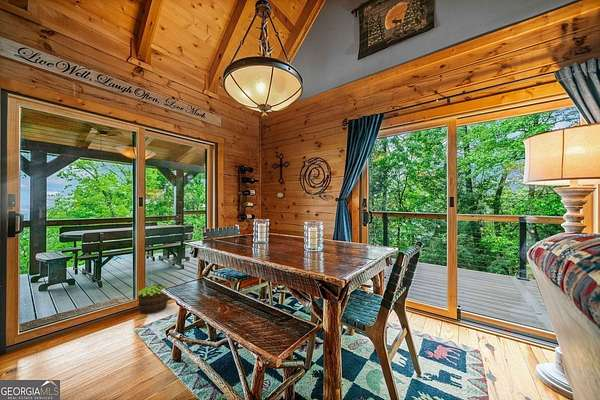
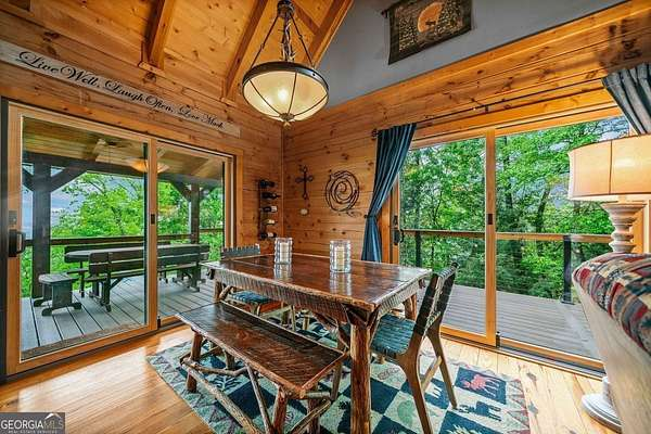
- potted plant (153, 297)
